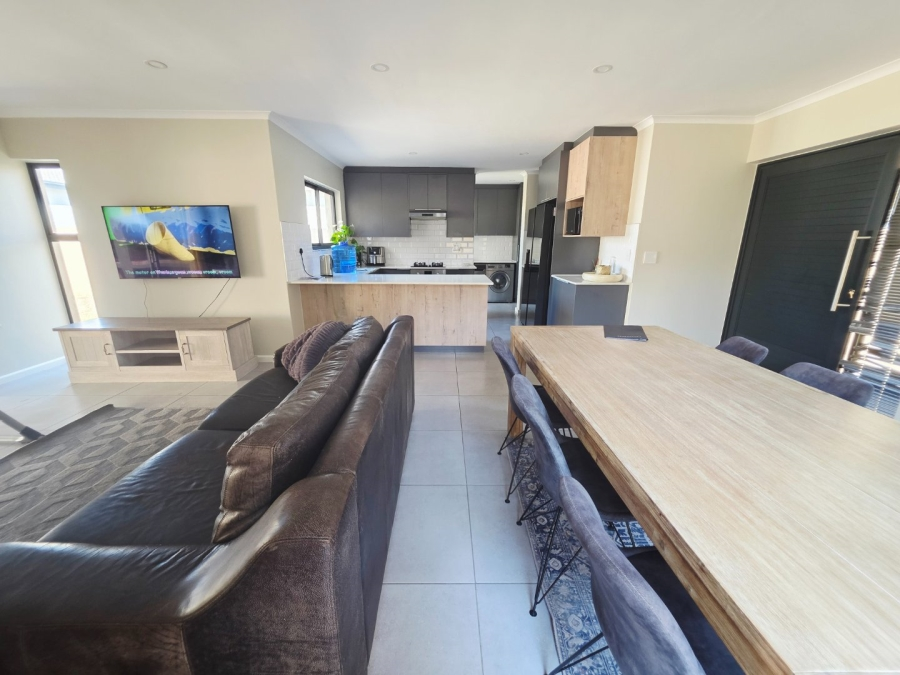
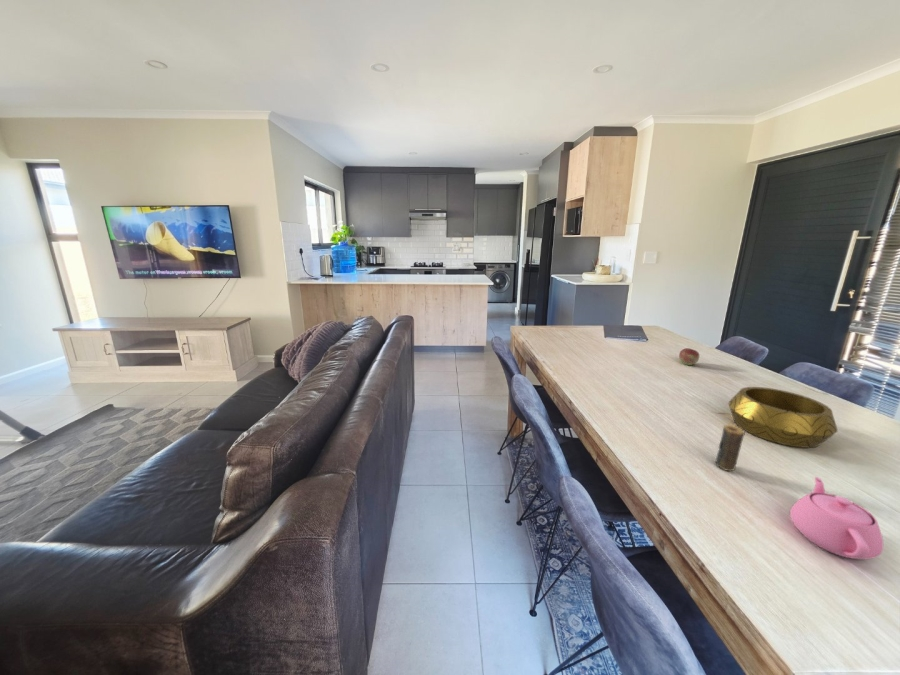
+ decorative bowl (778, 415)
+ teapot (834, 517)
+ fruit (689, 356)
+ candle (729, 447)
